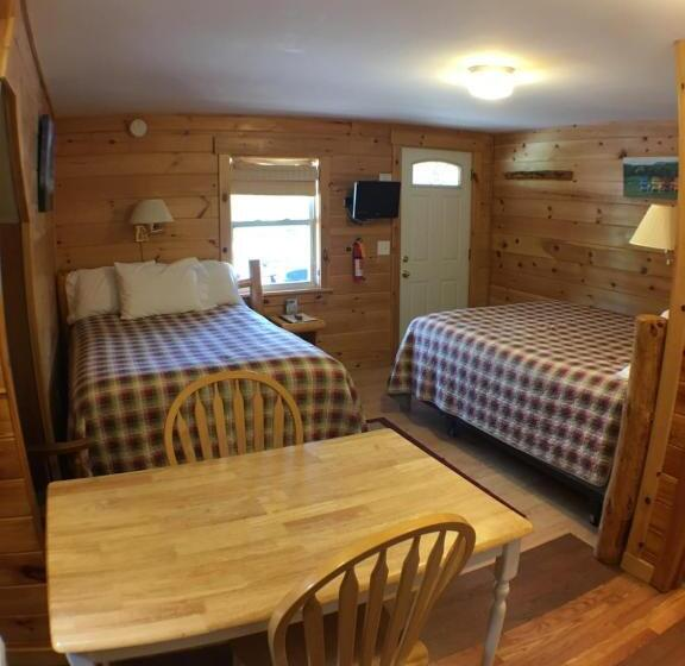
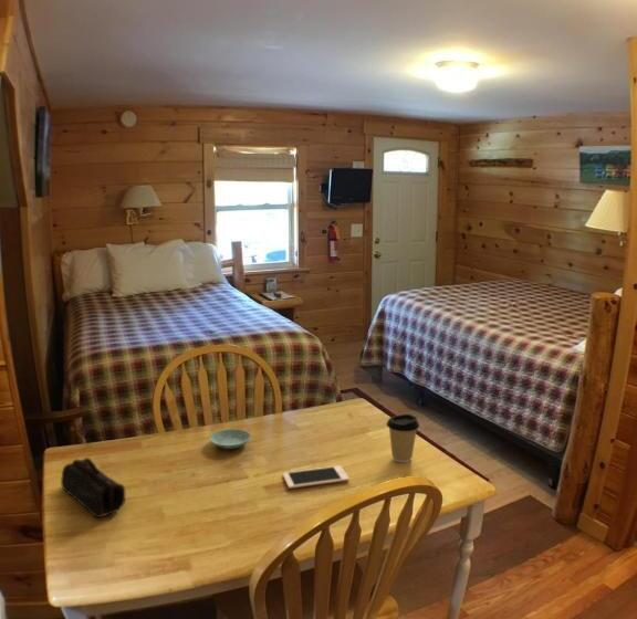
+ pencil case (92, 479)
+ coffee cup (403, 438)
+ saucer (230, 440)
+ cell phone (315, 476)
